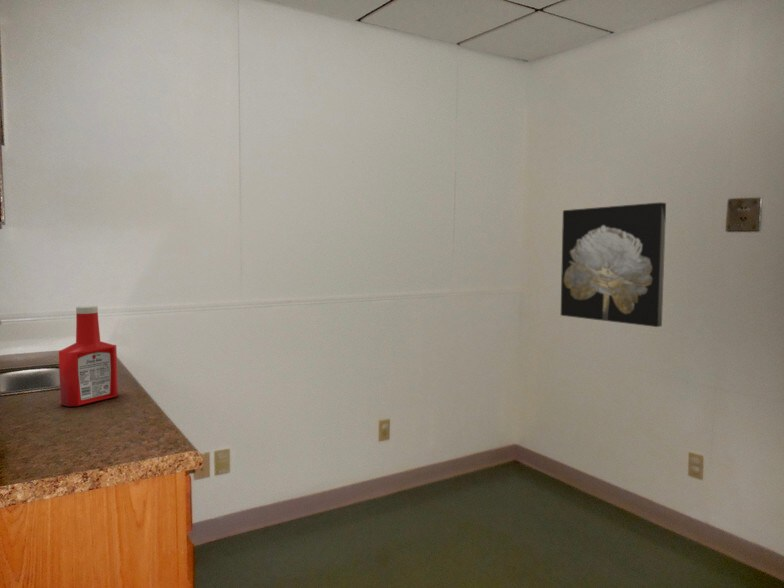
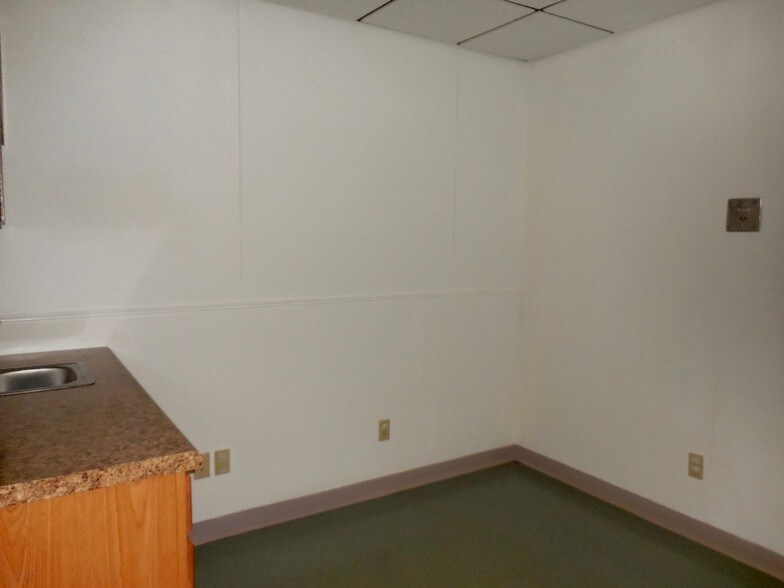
- soap bottle (88, 353)
- wall art (608, 264)
